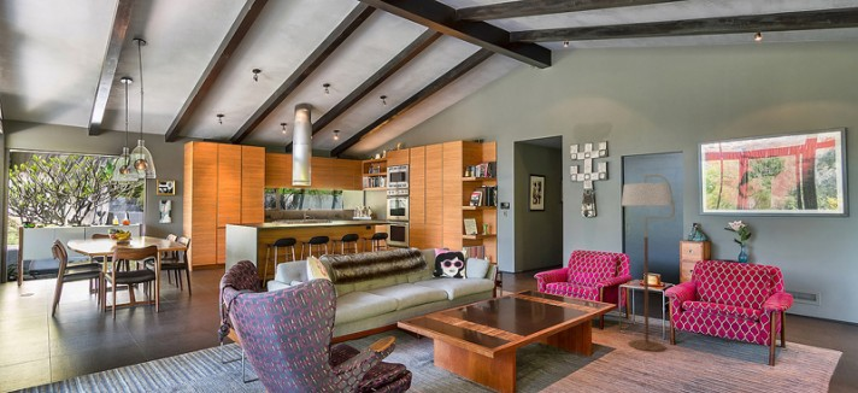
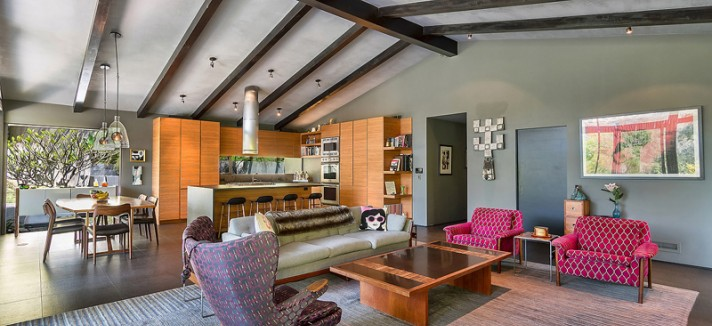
- floor lamp (647, 260)
